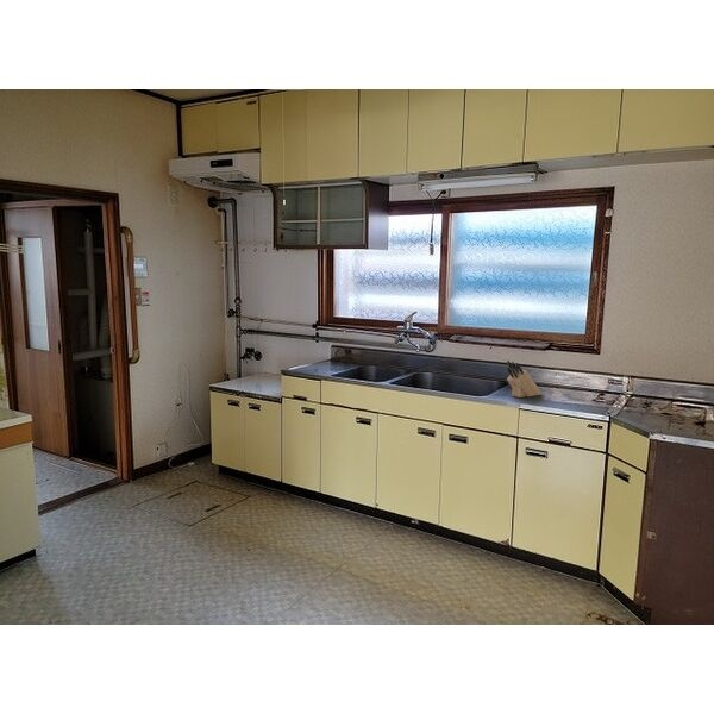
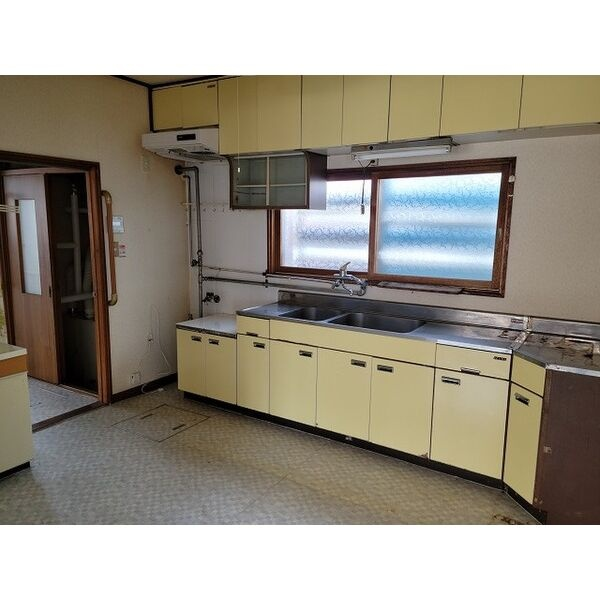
- knife block (522, 377)
